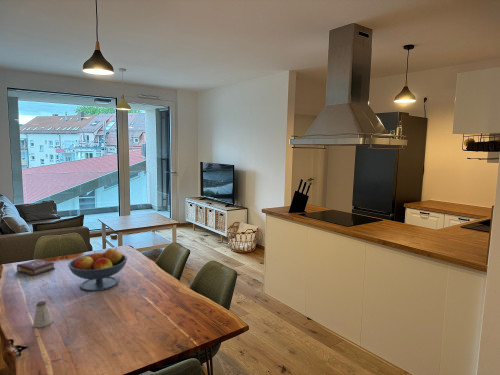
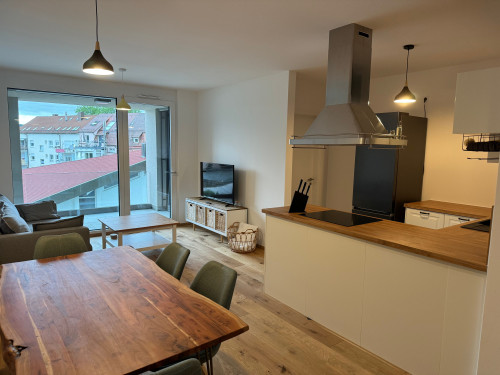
- book (36, 266)
- fruit bowl (98, 268)
- saltshaker (41, 313)
